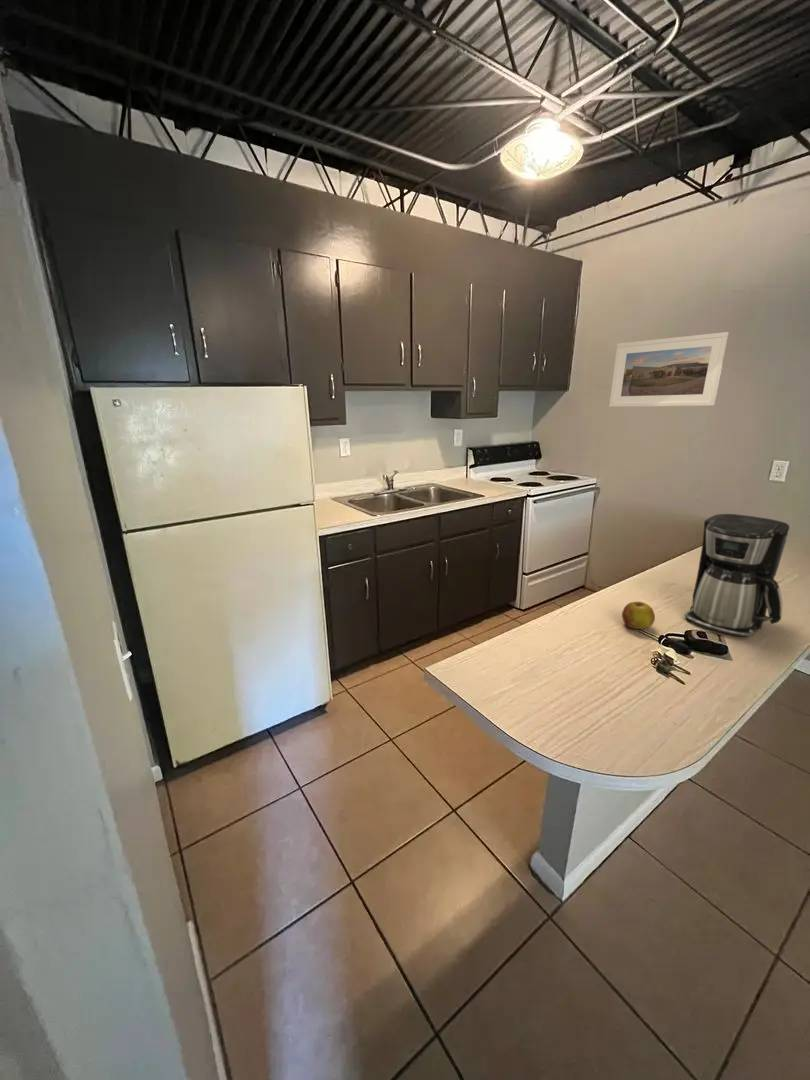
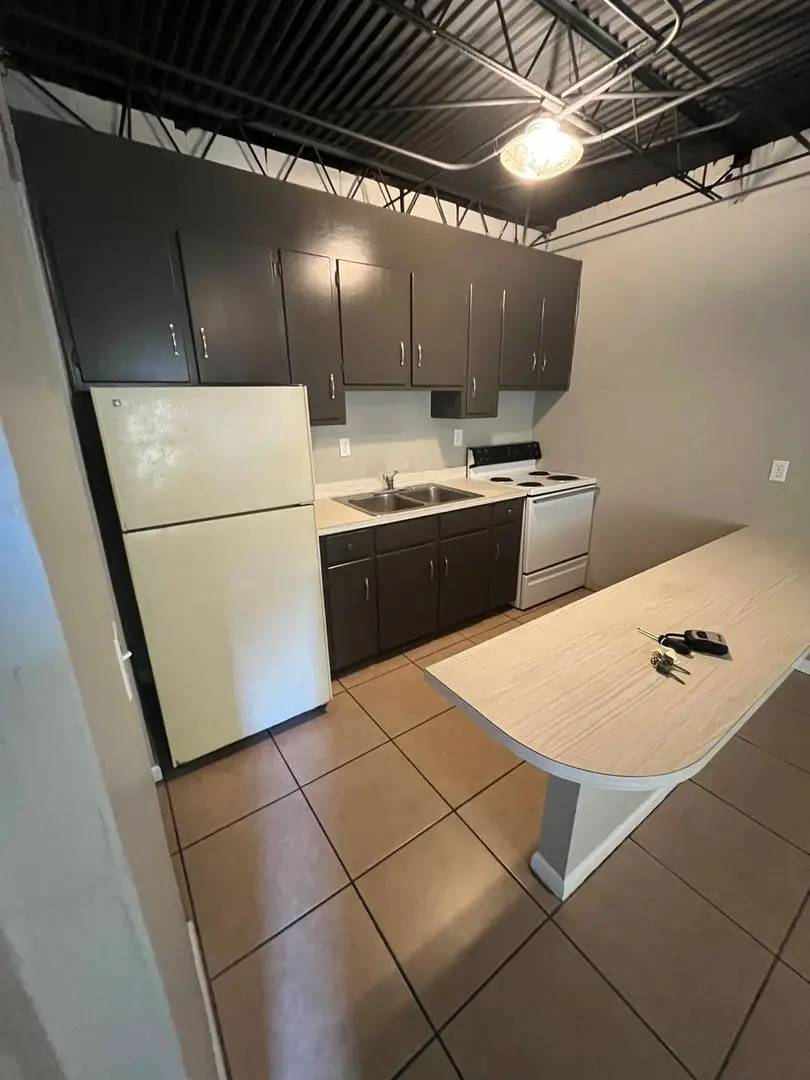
- coffee maker (747, 571)
- fruit (638, 615)
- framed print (663, 373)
